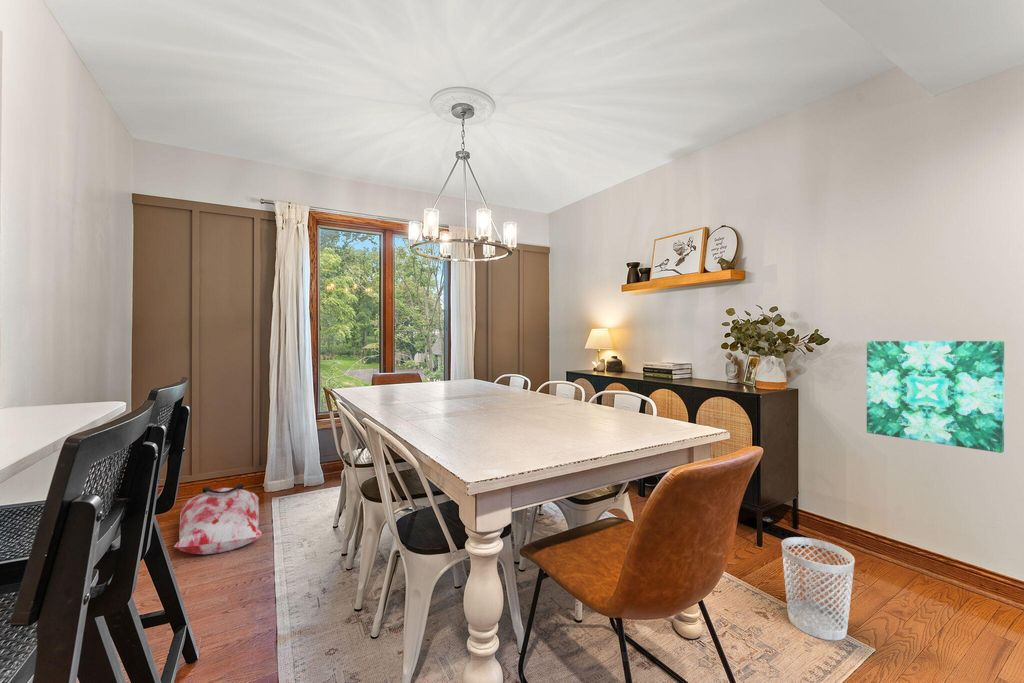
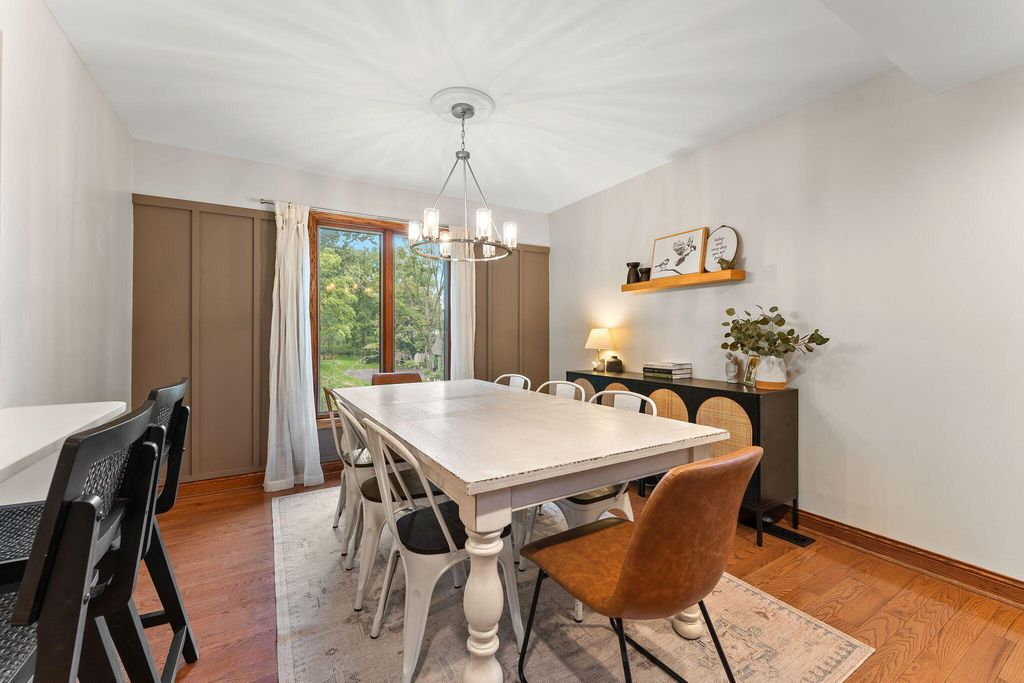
- bag (220, 516)
- wall art (929, 391)
- wastebasket (816, 587)
